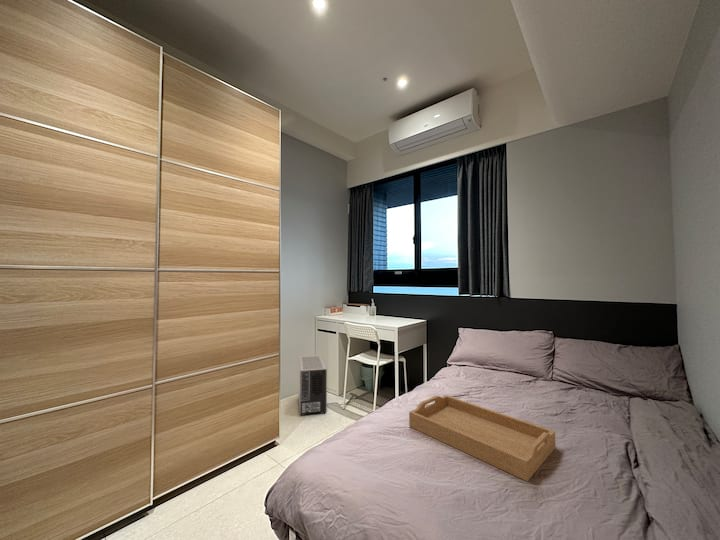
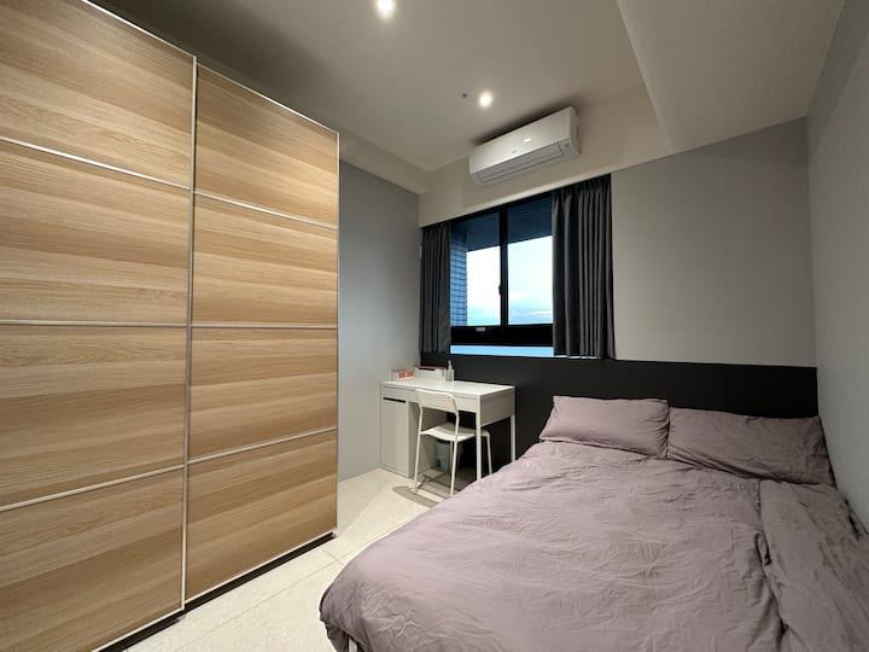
- serving tray (477, 426)
- air purifier (311, 382)
